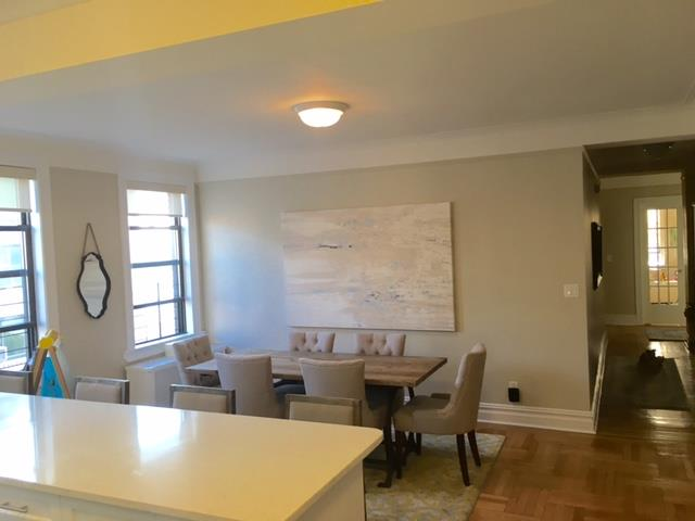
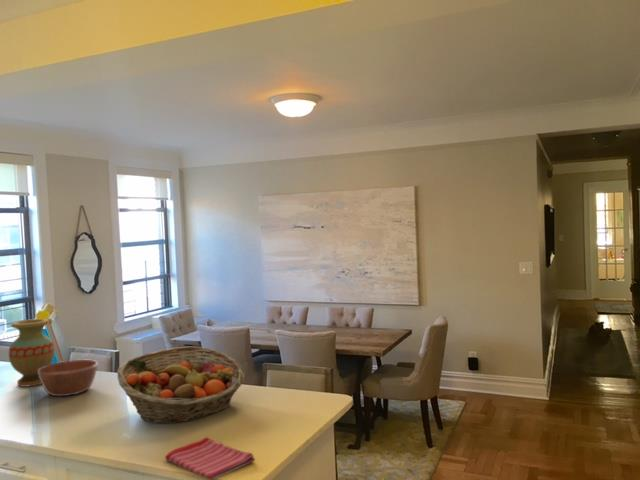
+ vase (31, 352)
+ fruit basket (183, 382)
+ bowl (68, 378)
+ dish towel (209, 456)
